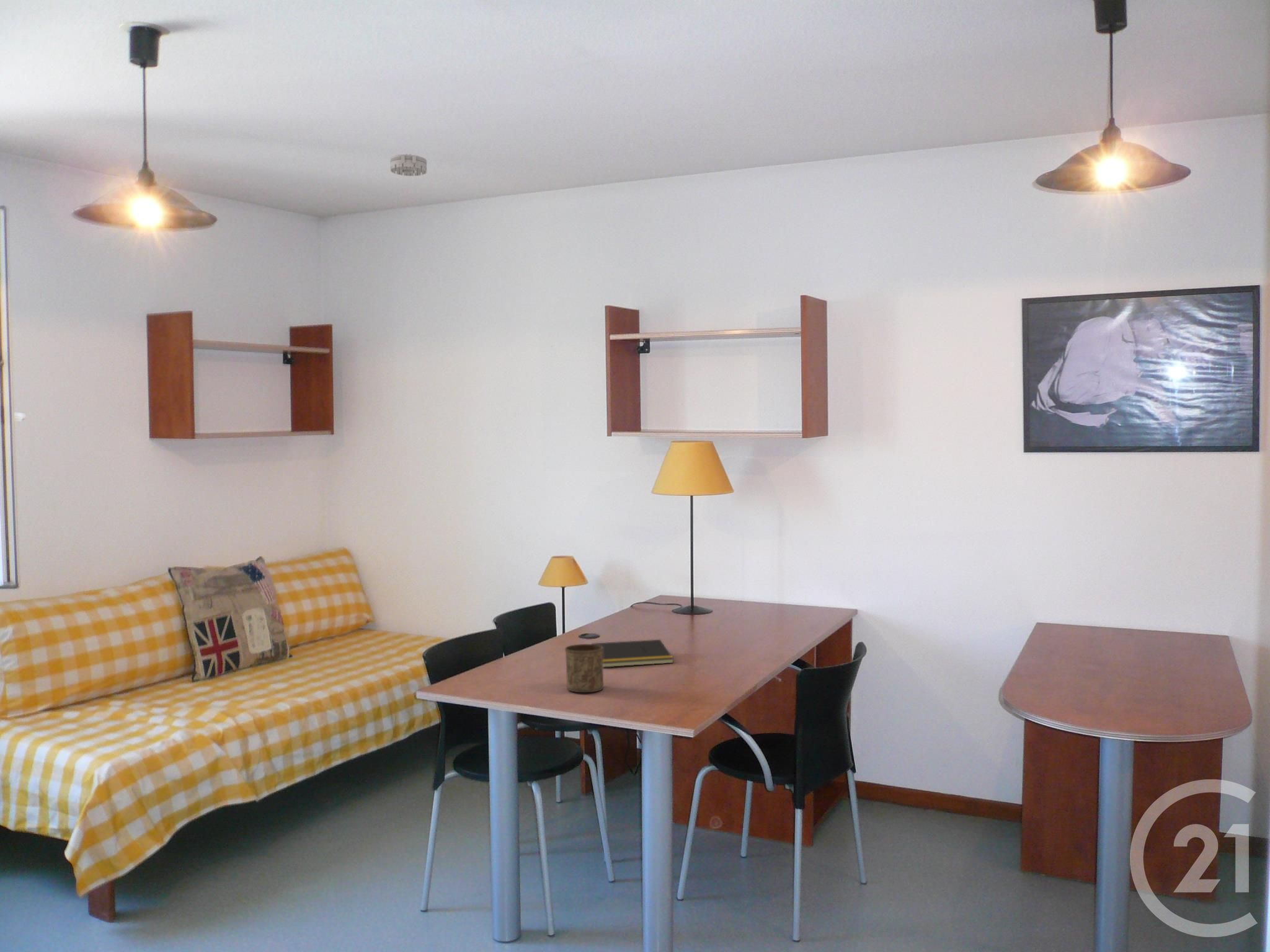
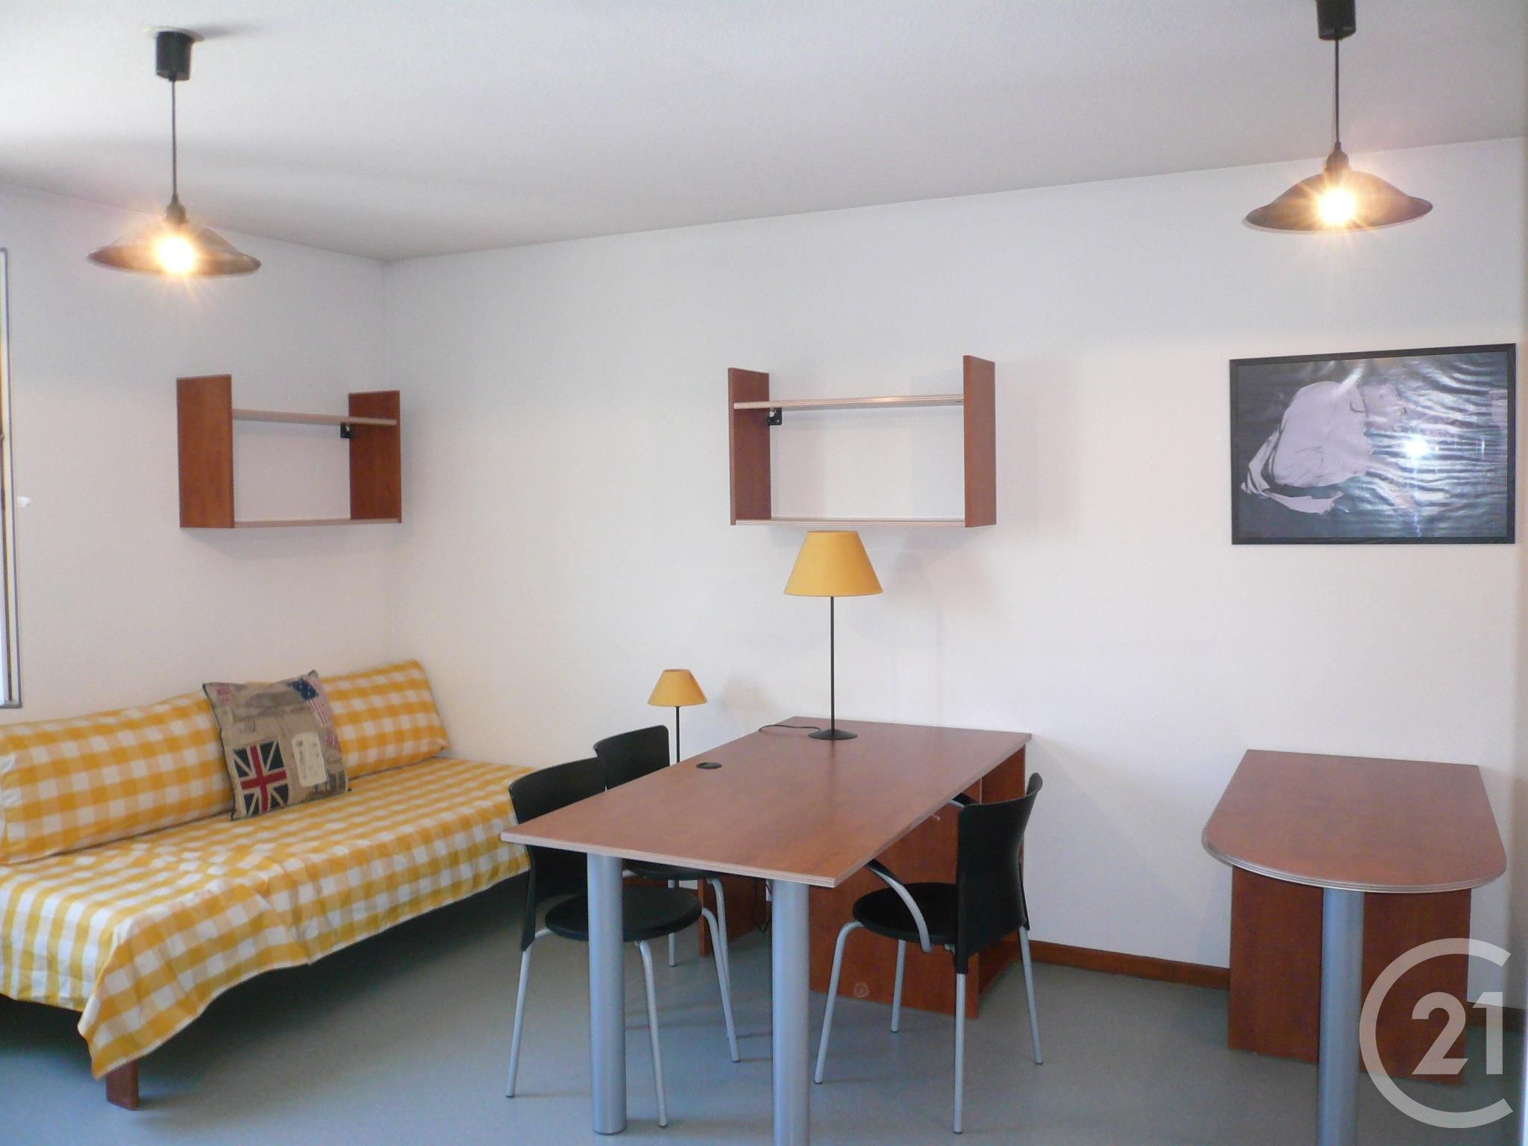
- cup (584, 668)
- smoke detector (408, 164)
- notepad (632, 653)
